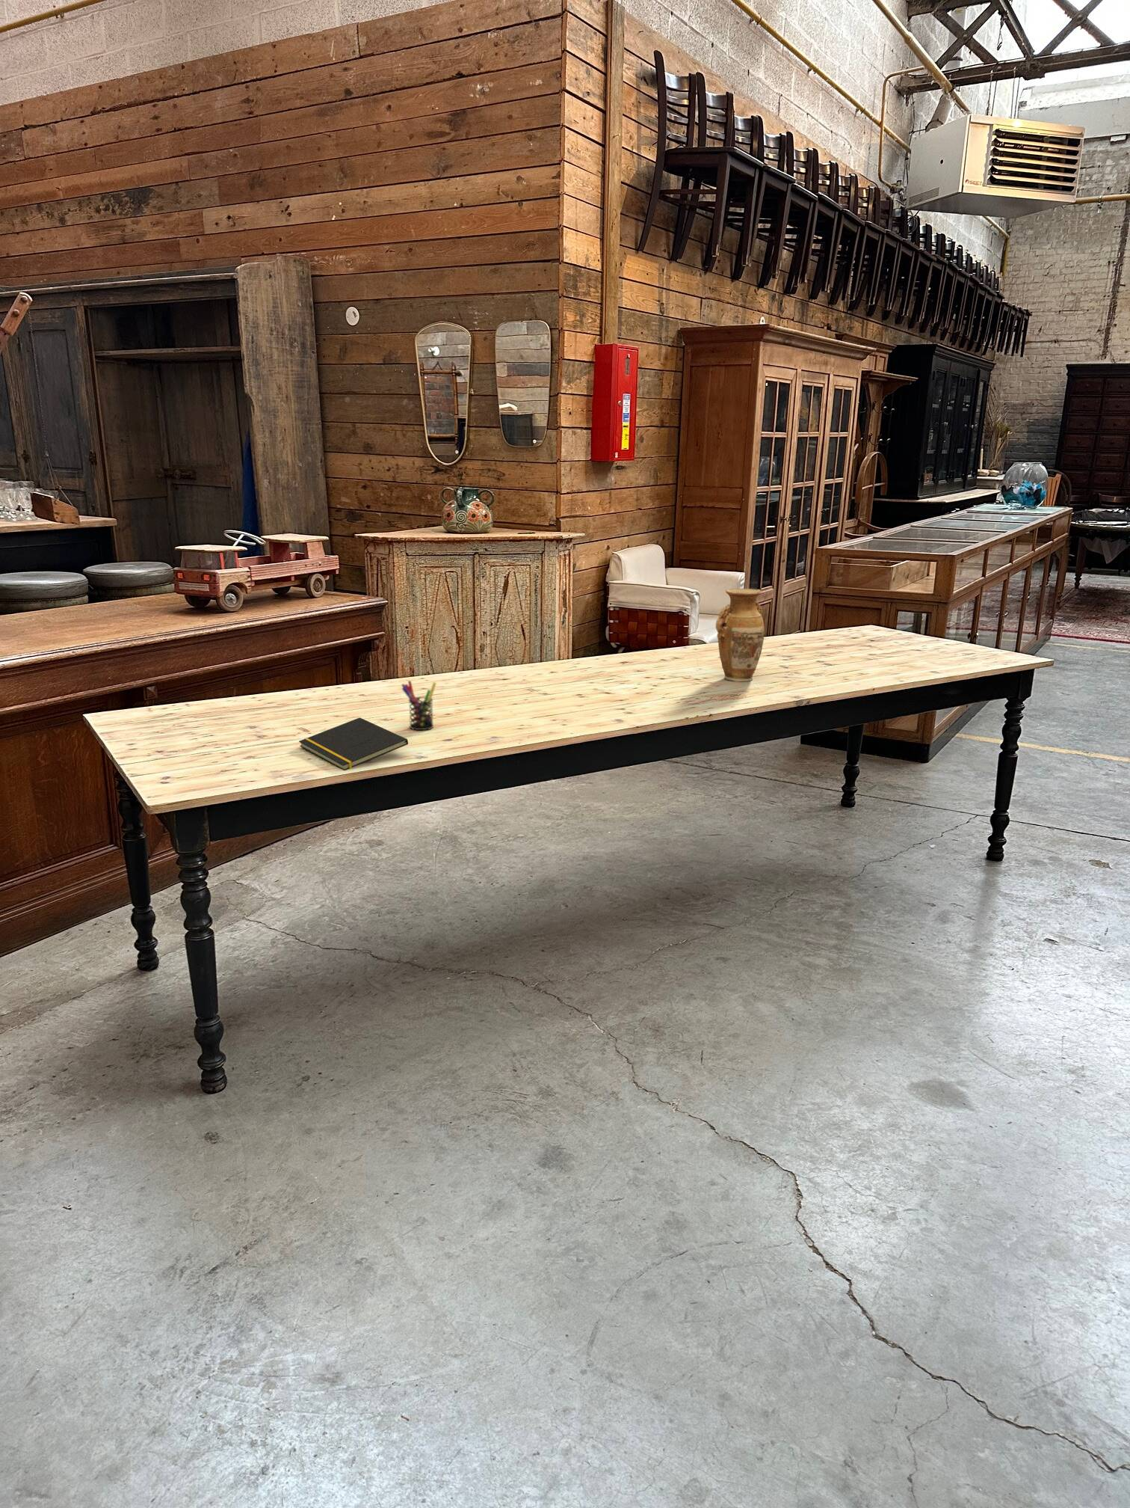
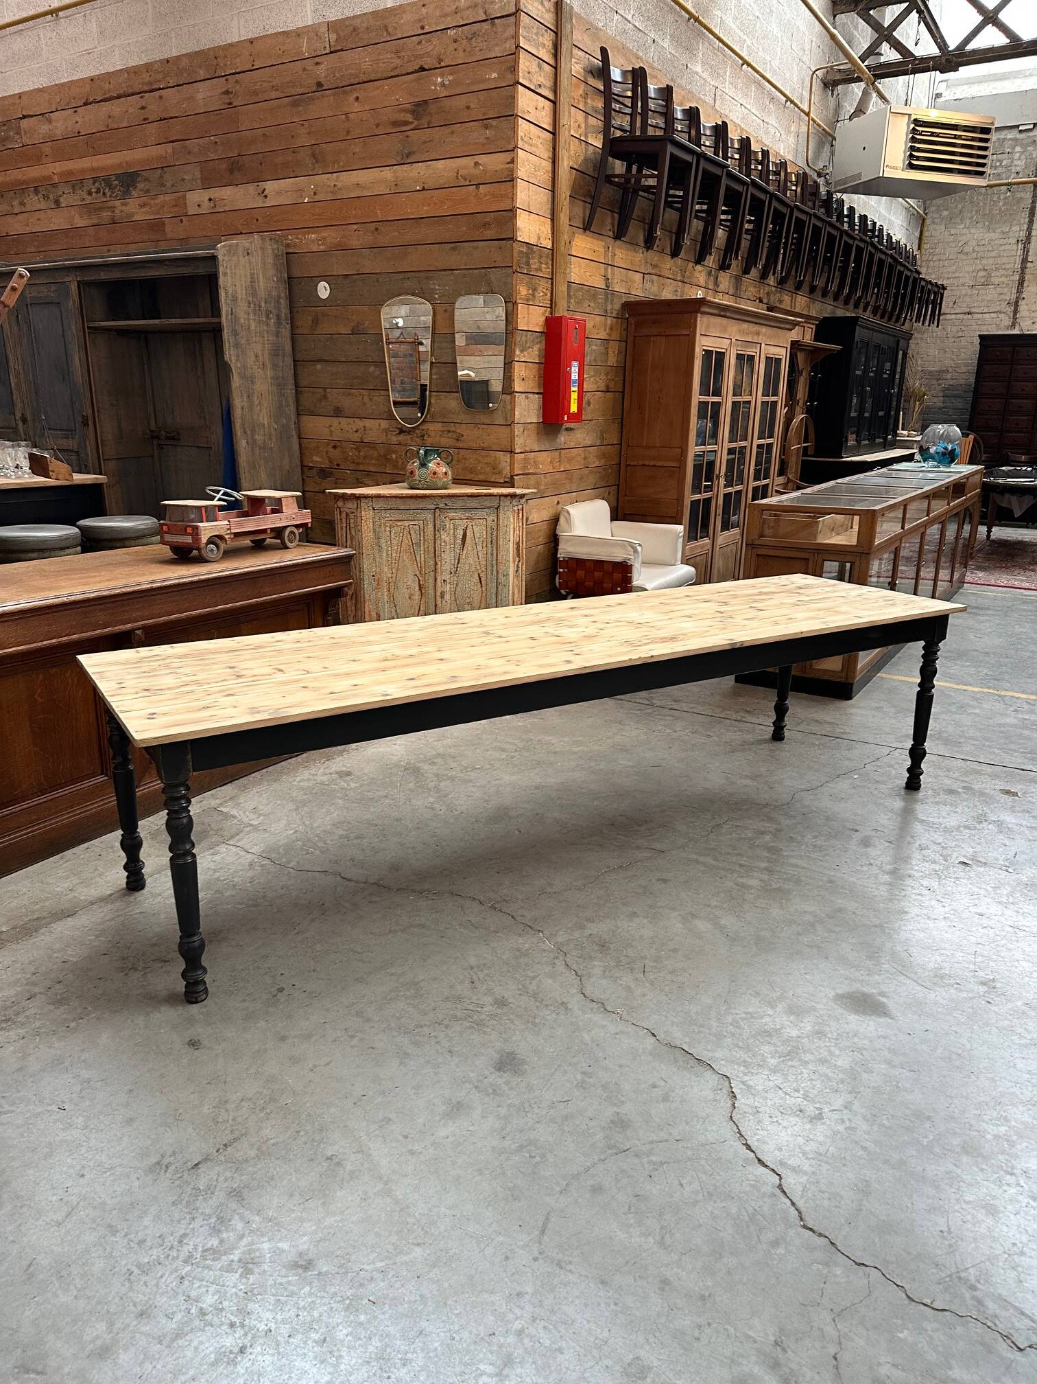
- vase (741, 634)
- pen holder (420, 704)
- notepad (353, 742)
